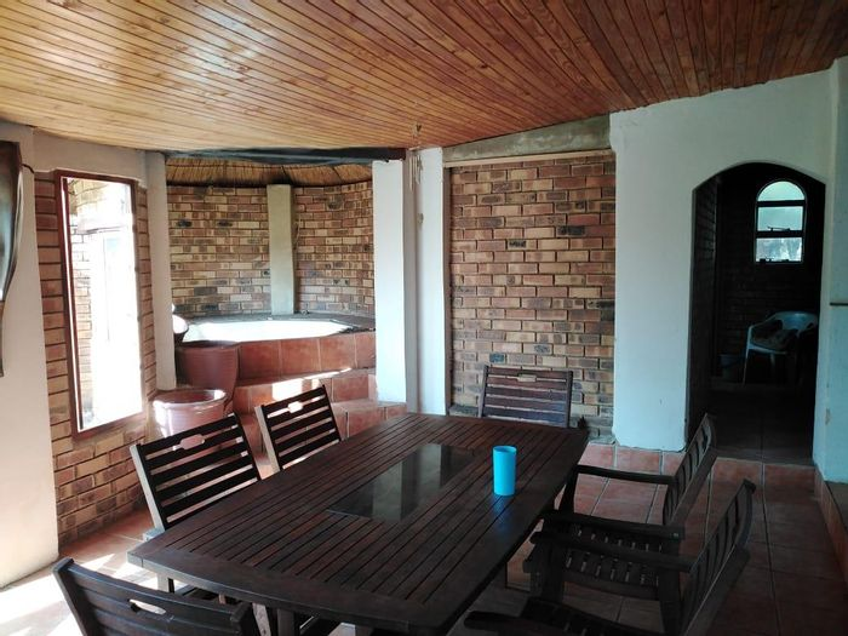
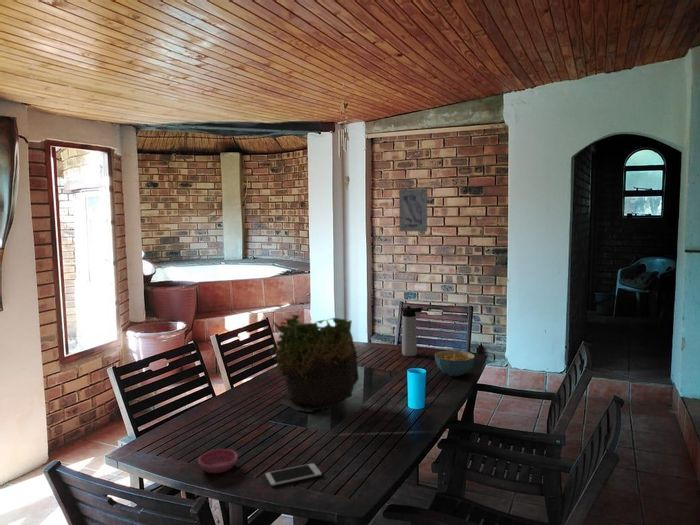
+ plant (309, 362)
+ cell phone (293, 474)
+ thermos bottle (412, 331)
+ wall art (413, 210)
+ cereal bowl (454, 364)
+ saucer (218, 461)
